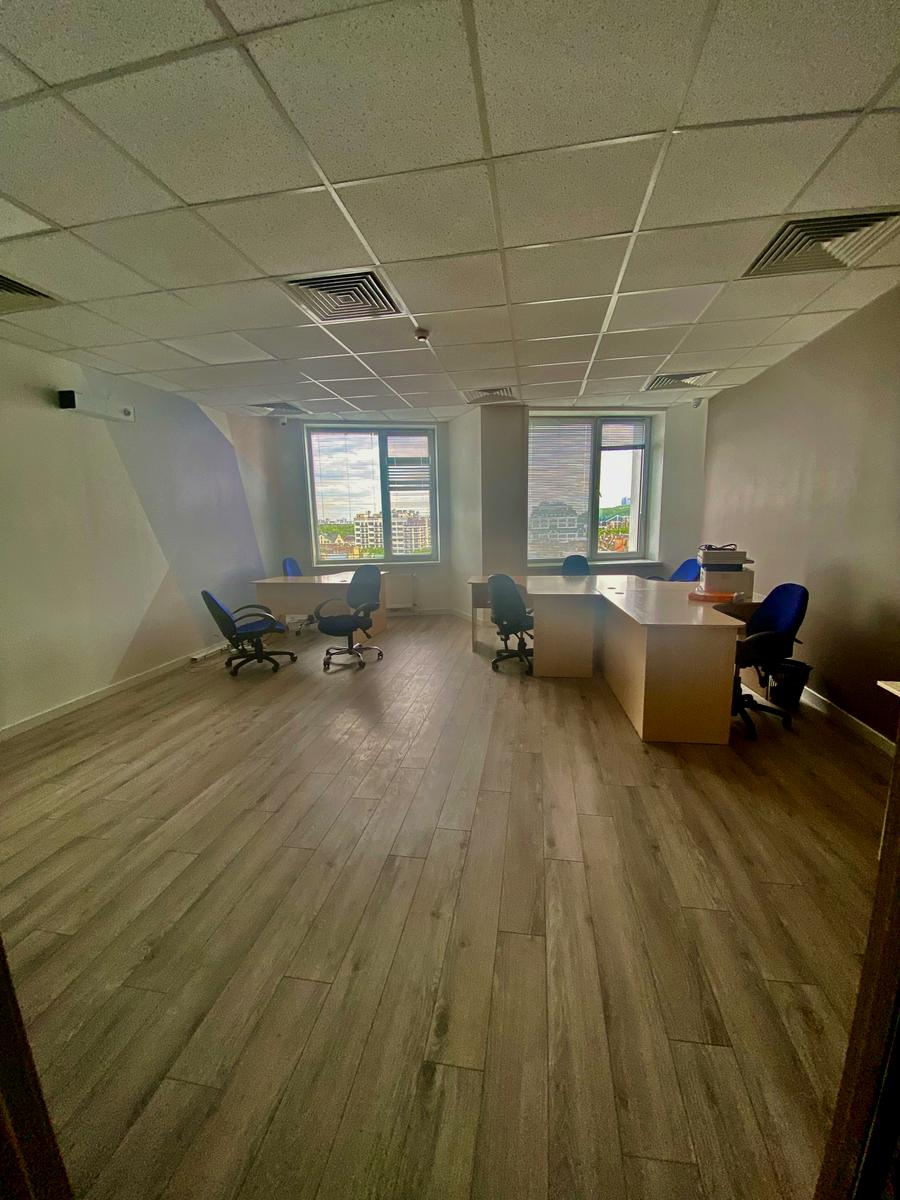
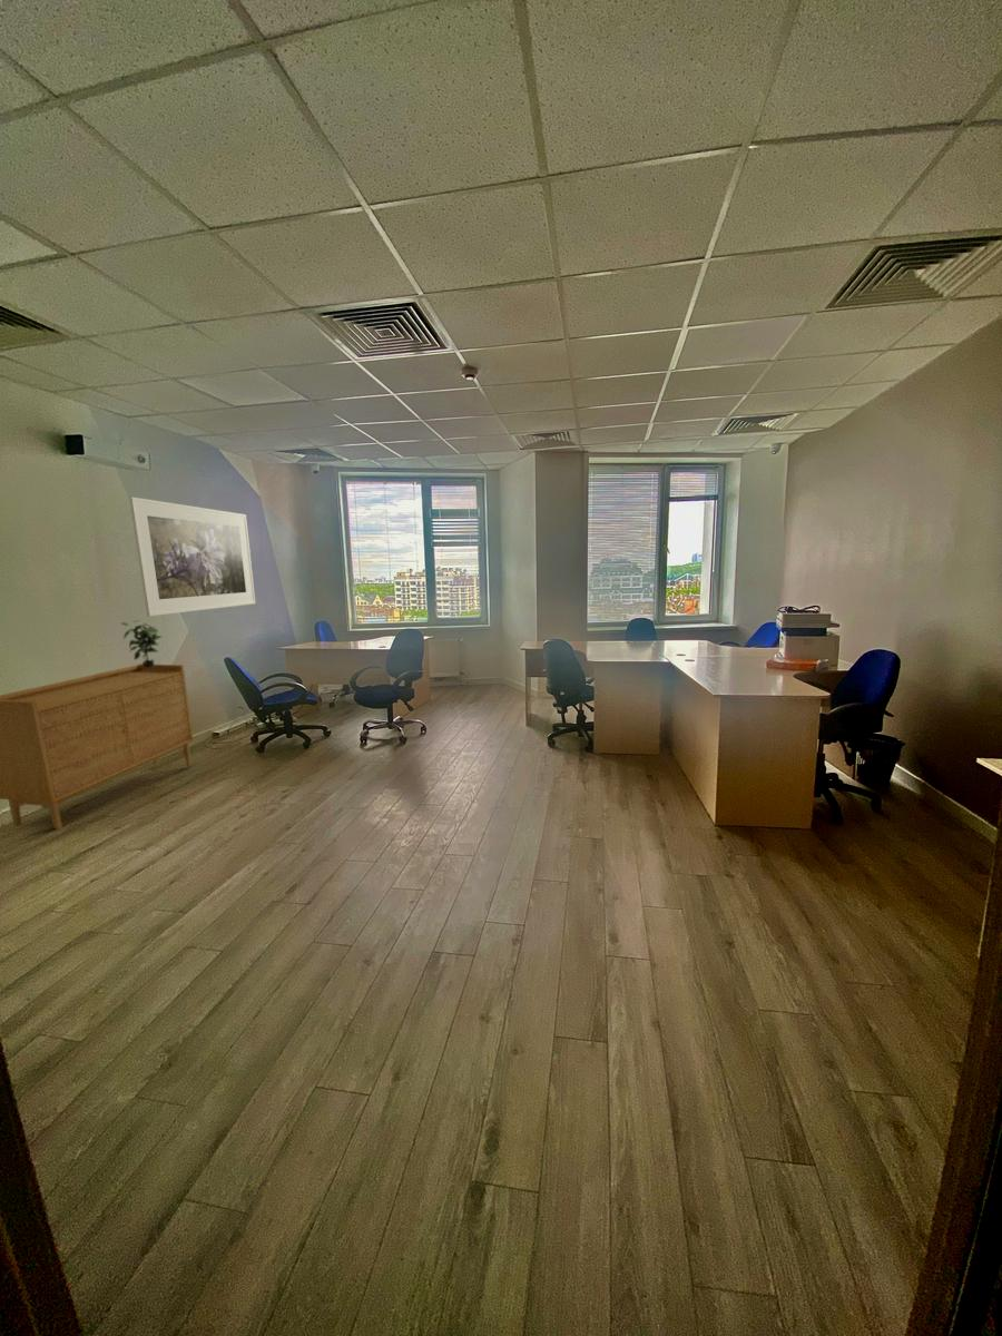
+ potted plant (145, 650)
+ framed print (203, 559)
+ sideboard (105, 737)
